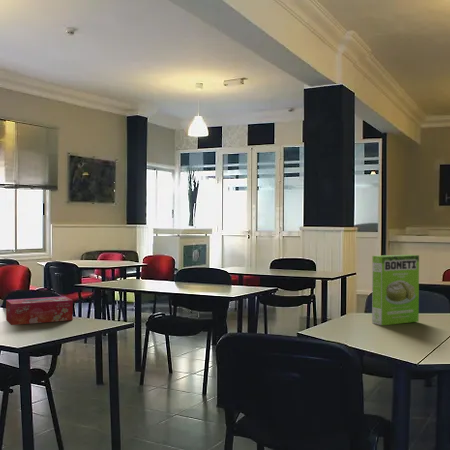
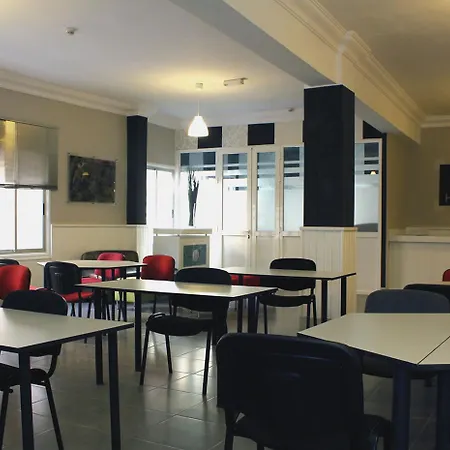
- cake mix box (395, 289)
- tissue box (39, 310)
